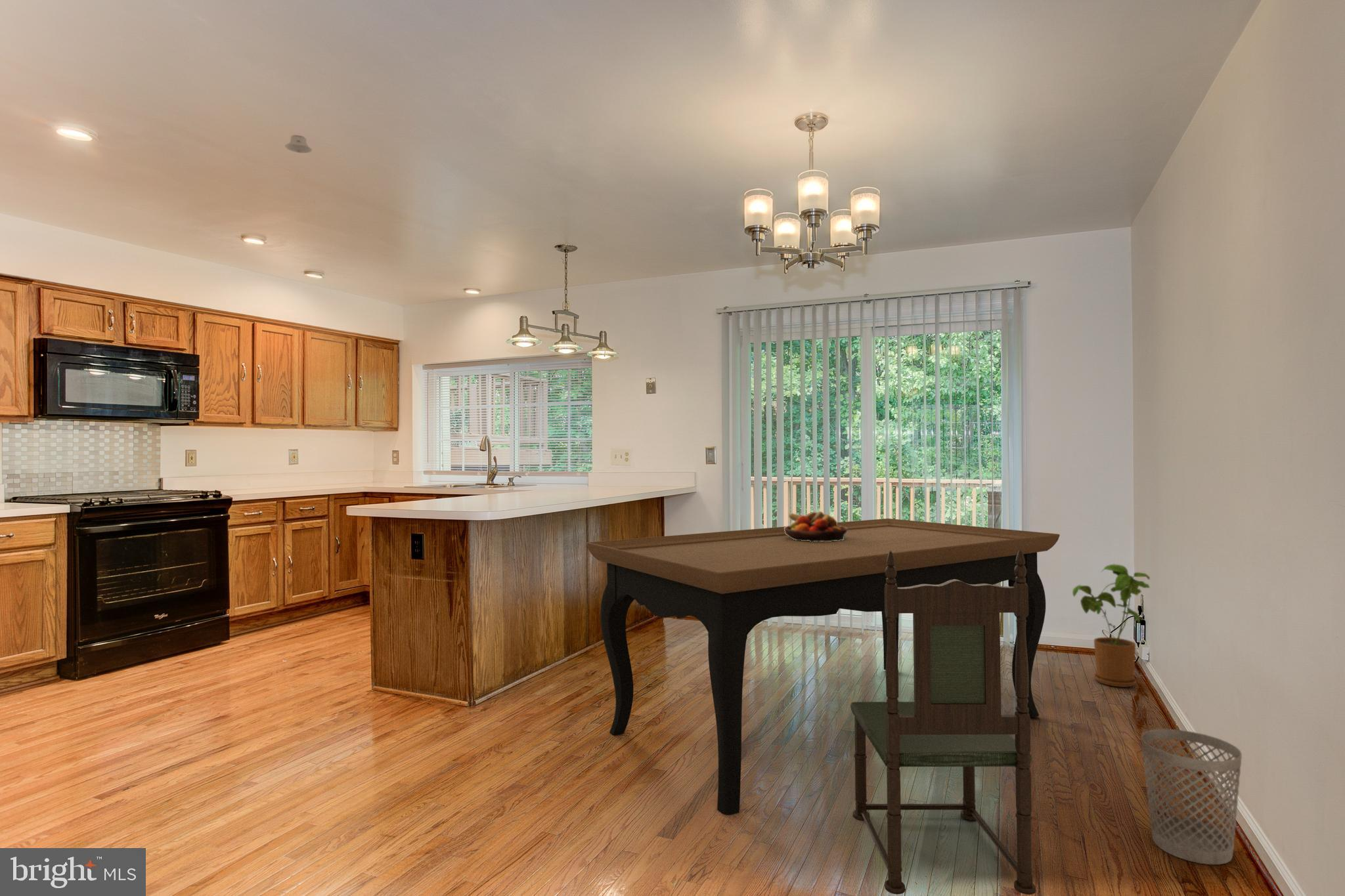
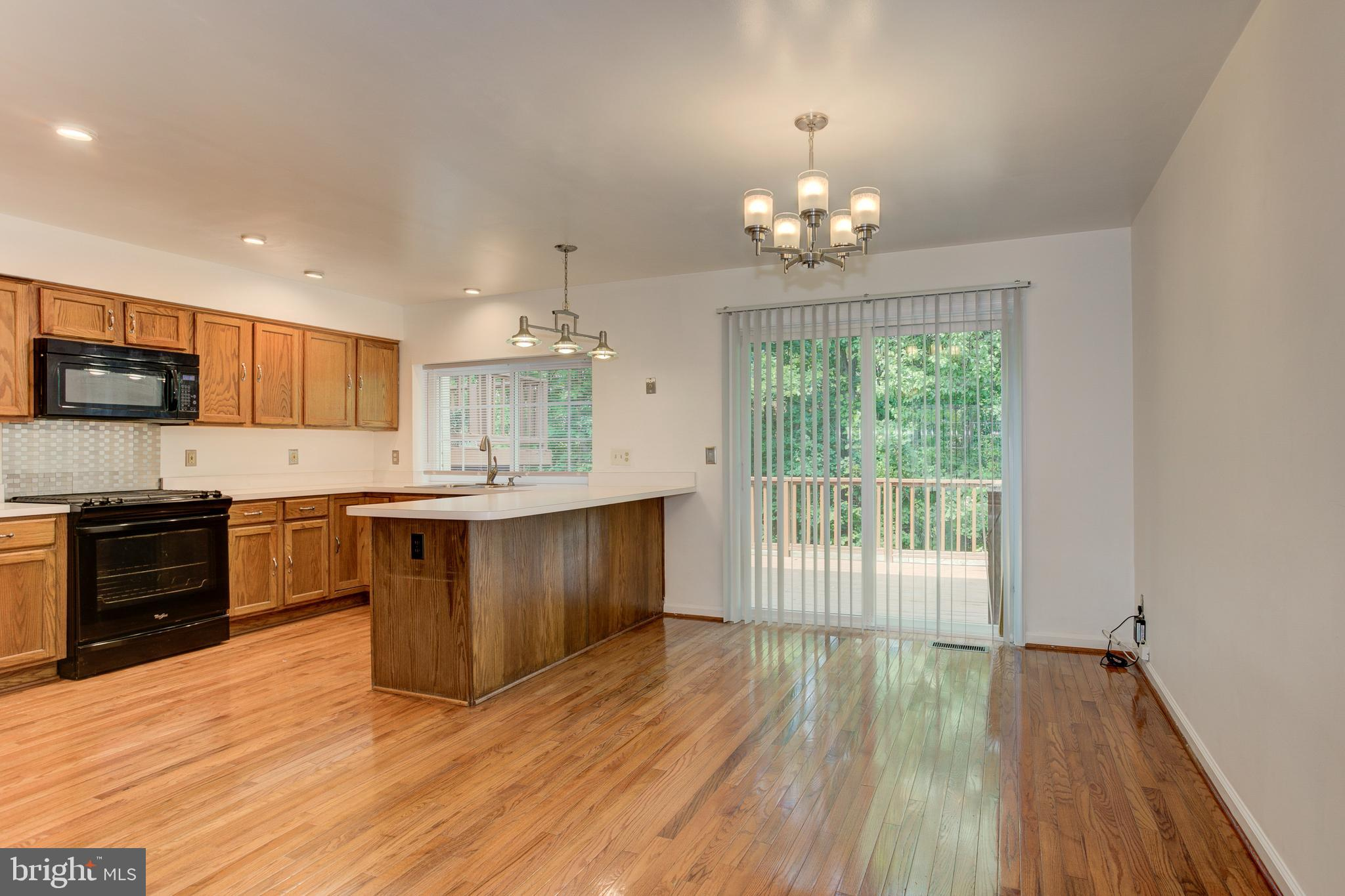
- dining table (825, 615)
- house plant (1110, 623)
- recessed light (298, 143)
- wastebasket (1190, 795)
- dining chair (933, 694)
- fruit bowl (814, 524)
